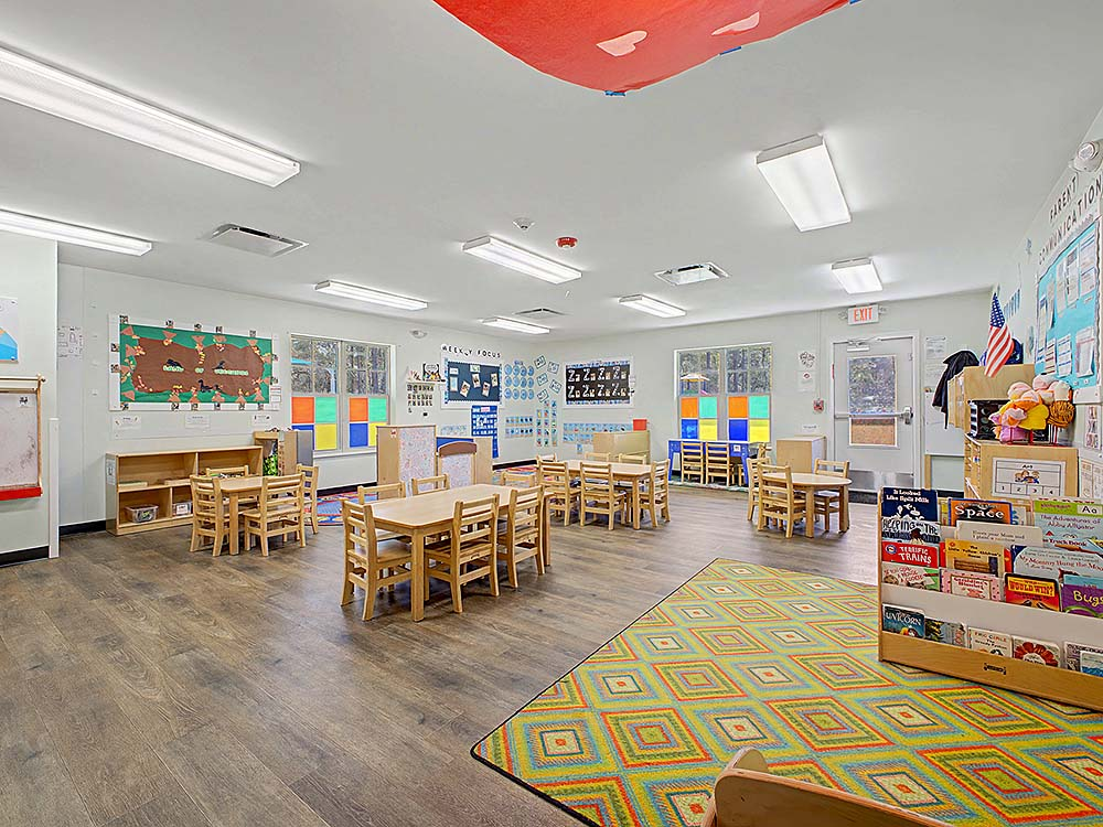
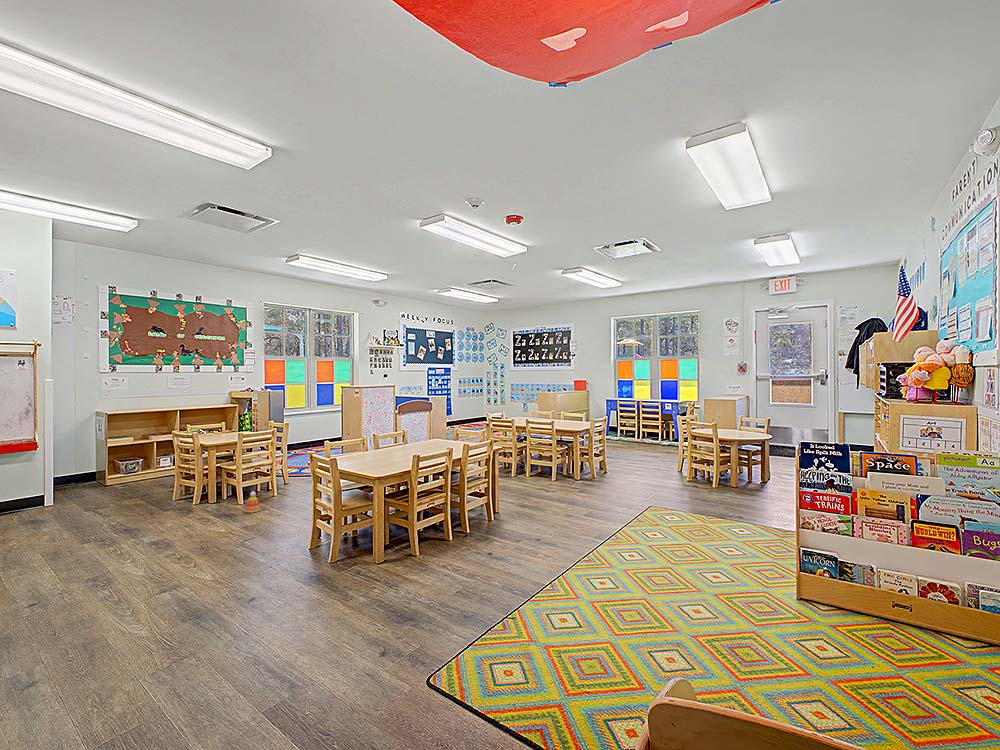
+ stacking toy (252, 501)
